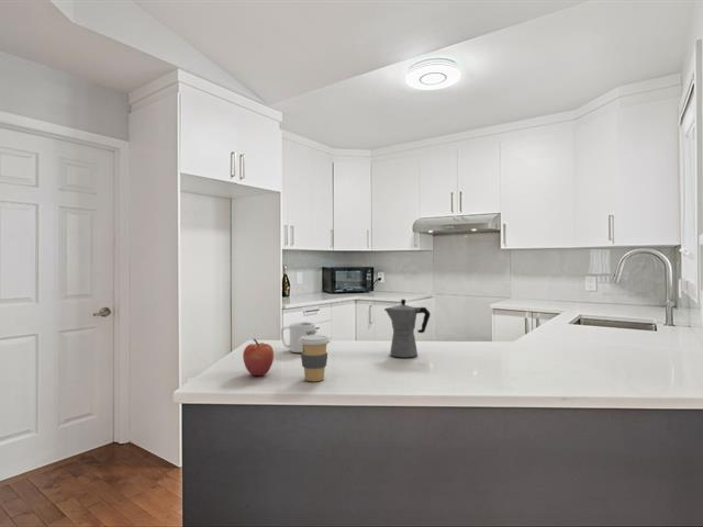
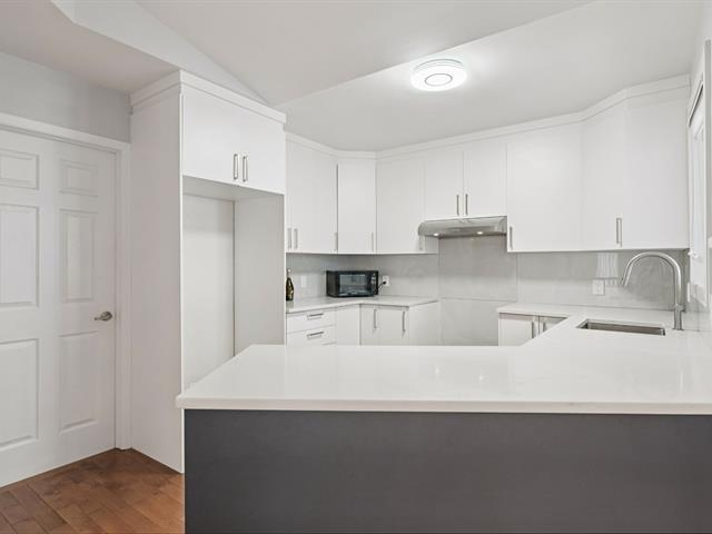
- coffeepot (406, 326)
- apple (258, 356)
- mug (298, 336)
- coffee cup (314, 358)
